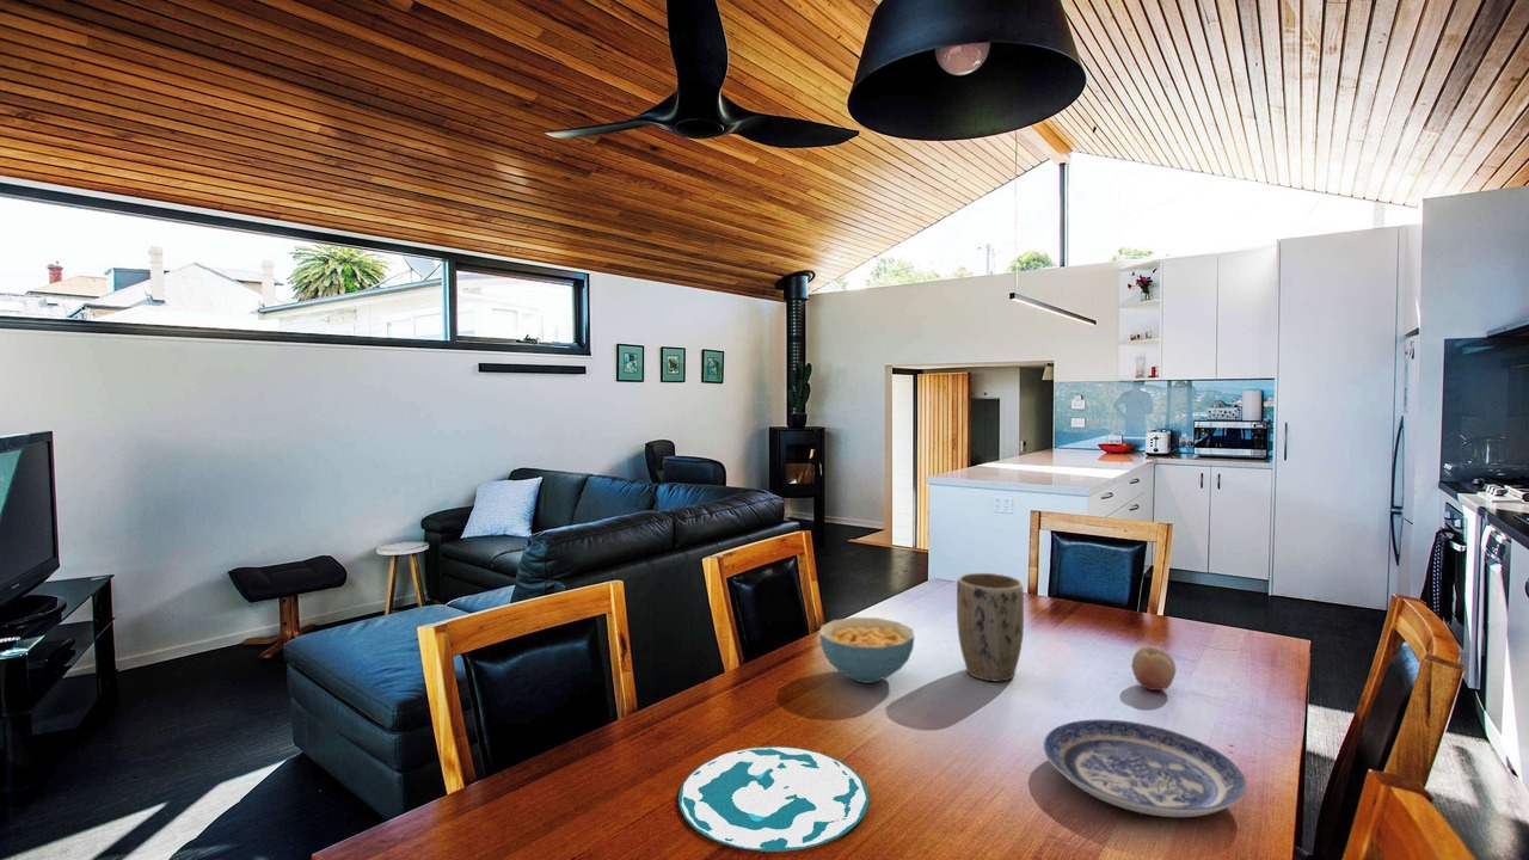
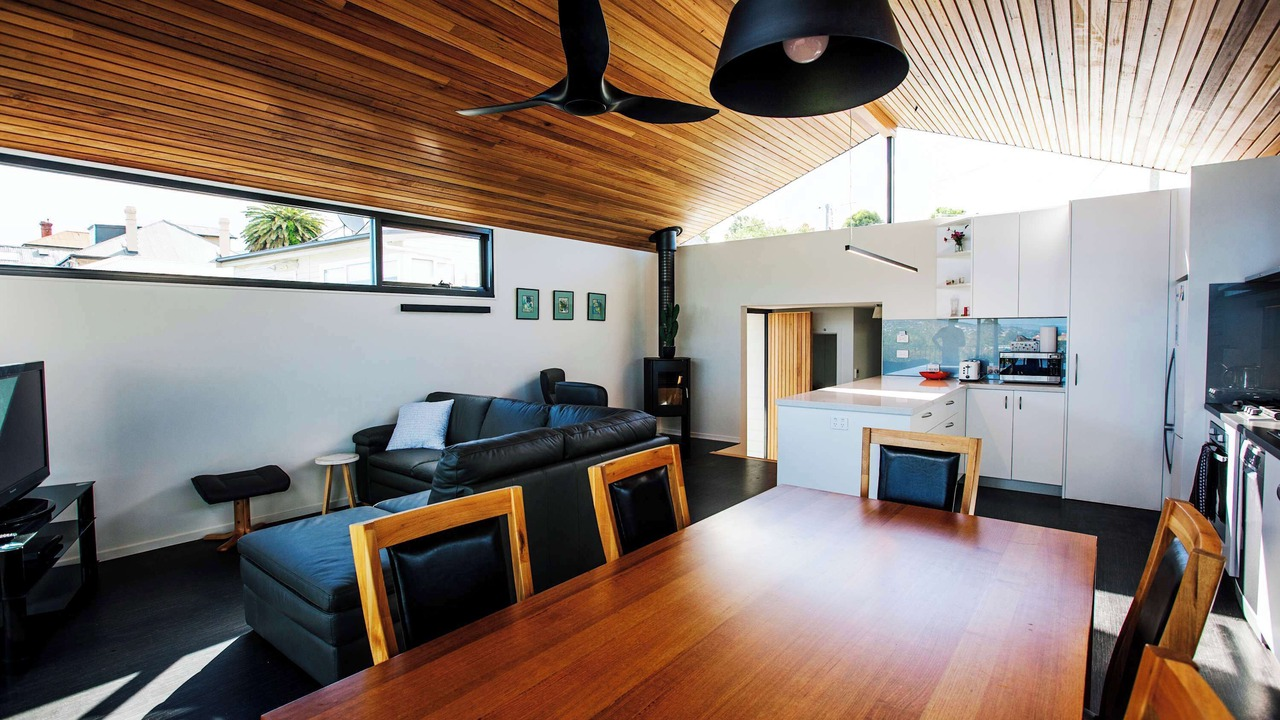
- plate (773, 784)
- plant pot (989, 626)
- plate (1138, 772)
- fruit (1153, 668)
- cereal bowl (866, 653)
